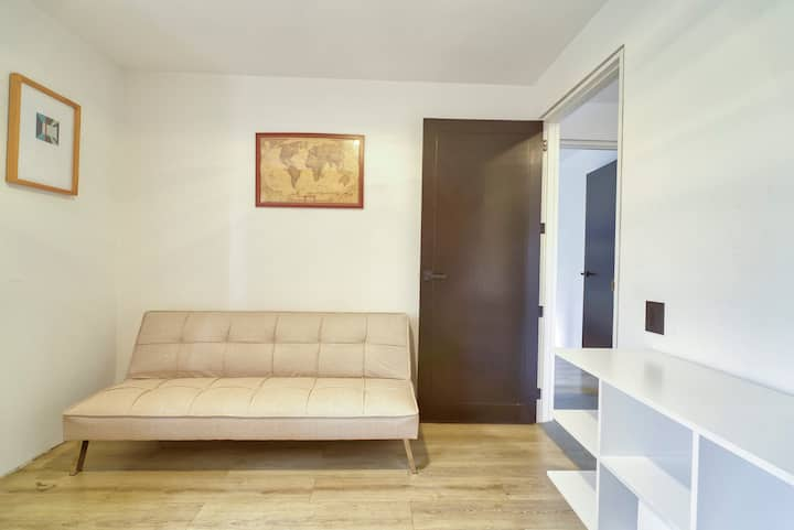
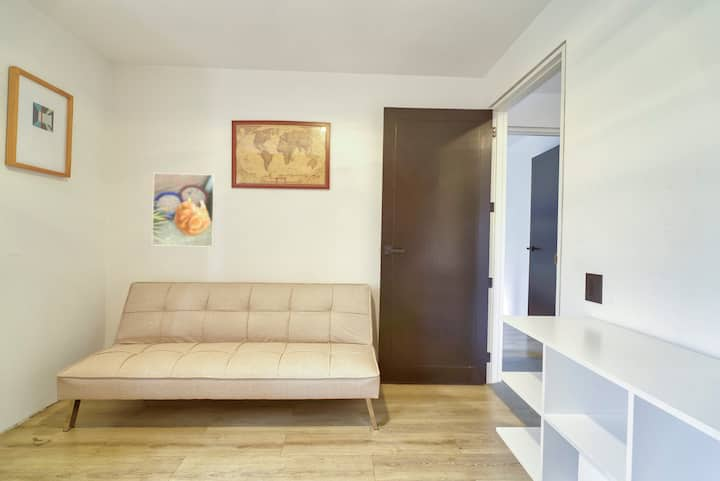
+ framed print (184, 209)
